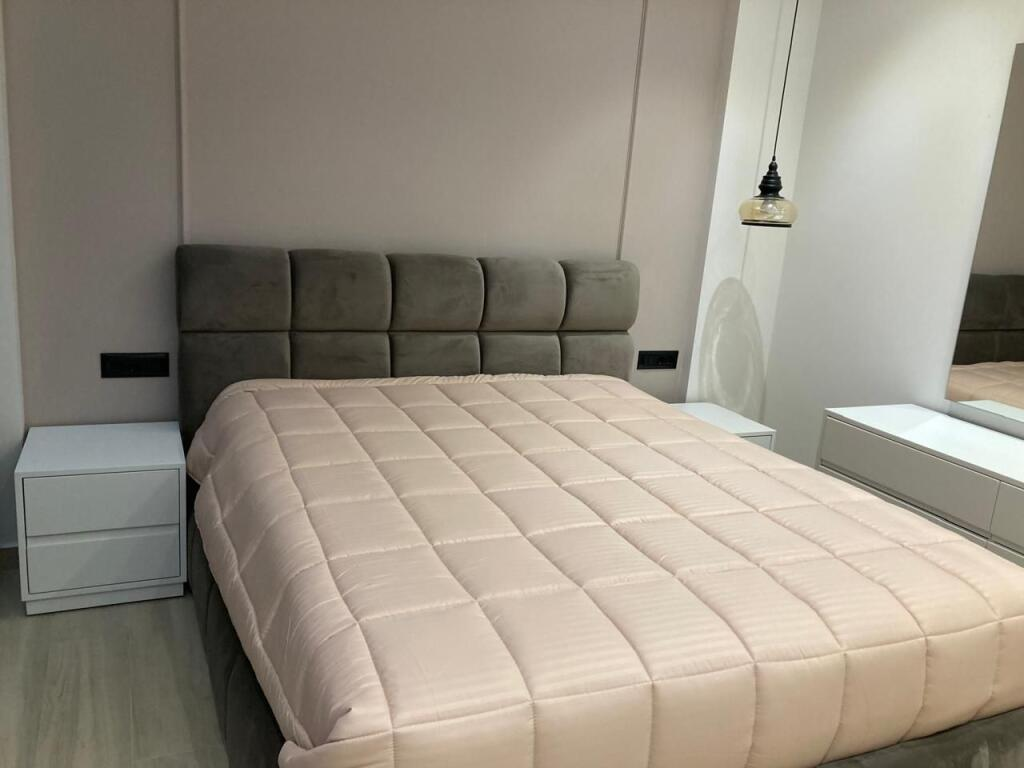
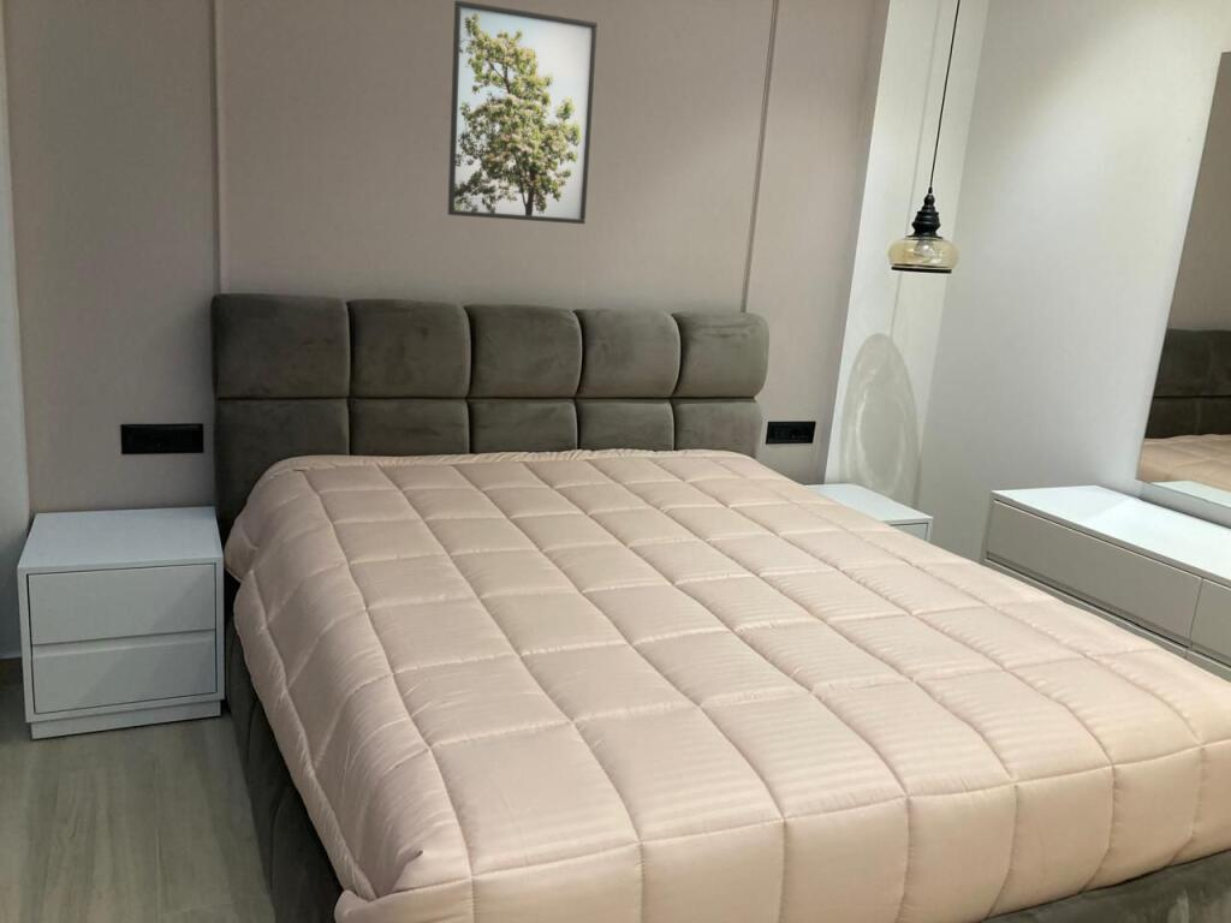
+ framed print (523, 118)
